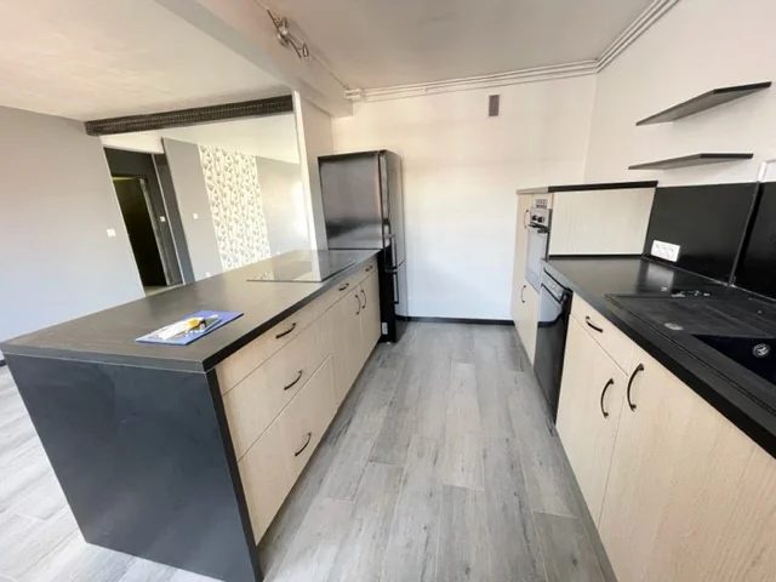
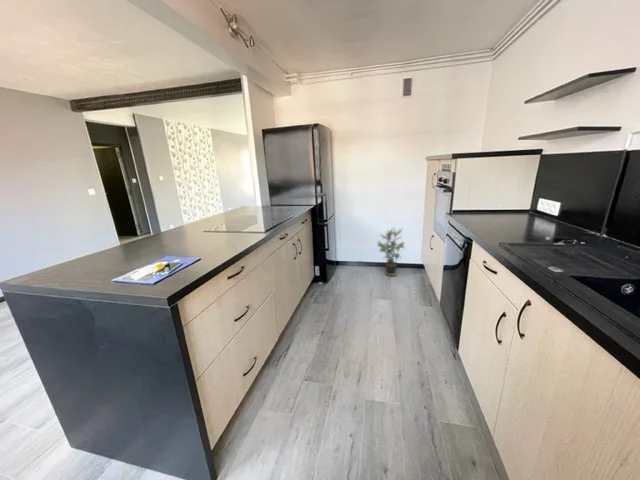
+ potted plant (390, 251)
